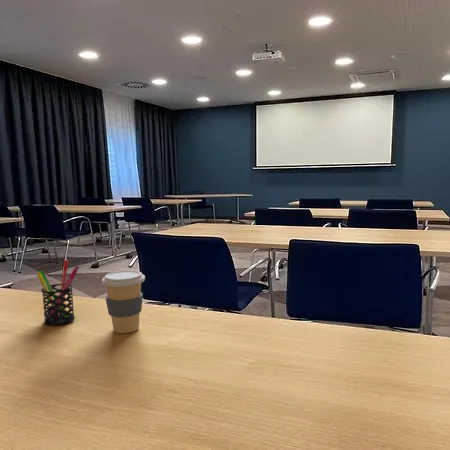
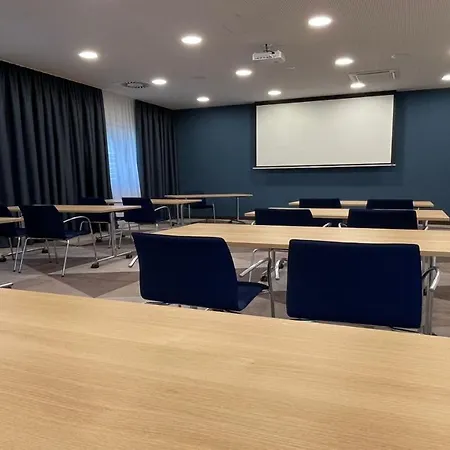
- pen holder (56, 291)
- coffee cup (124, 301)
